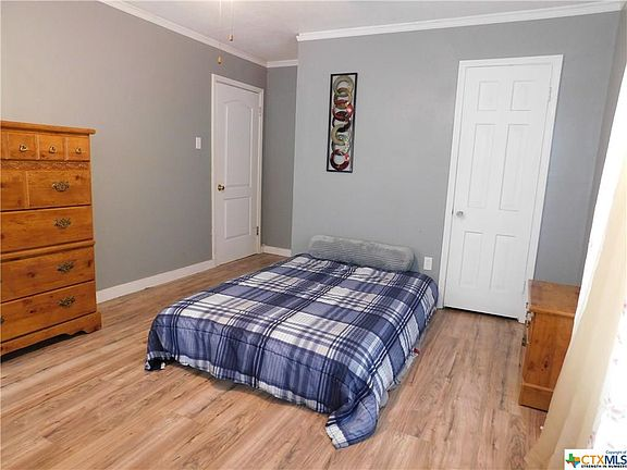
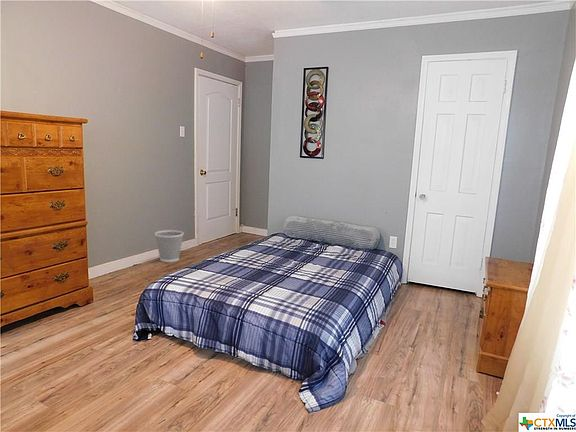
+ wastebasket (169, 246)
